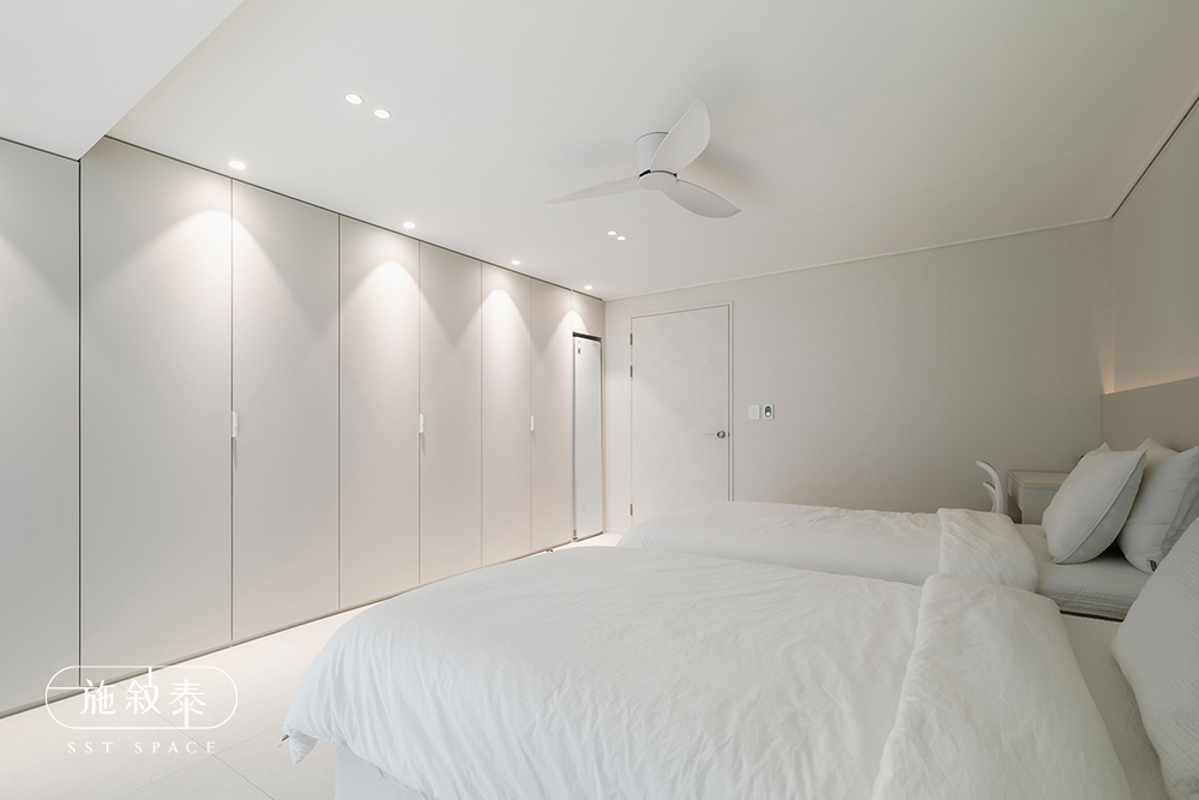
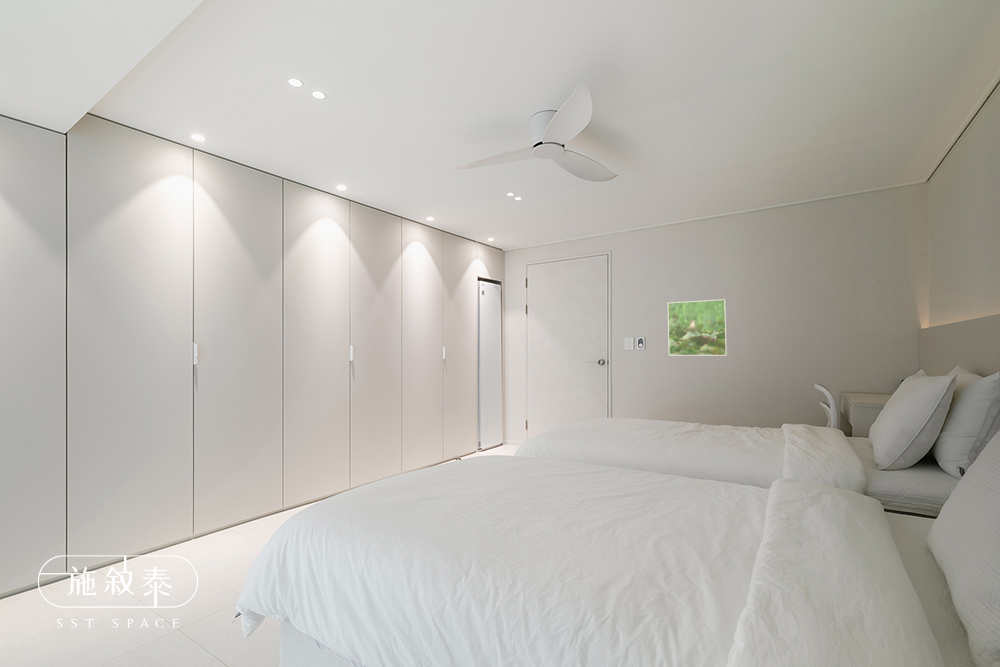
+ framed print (696, 328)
